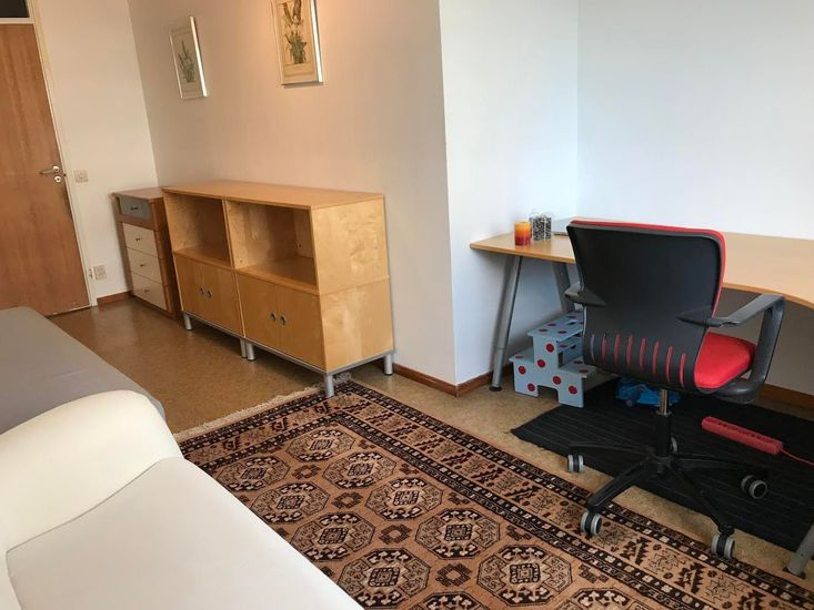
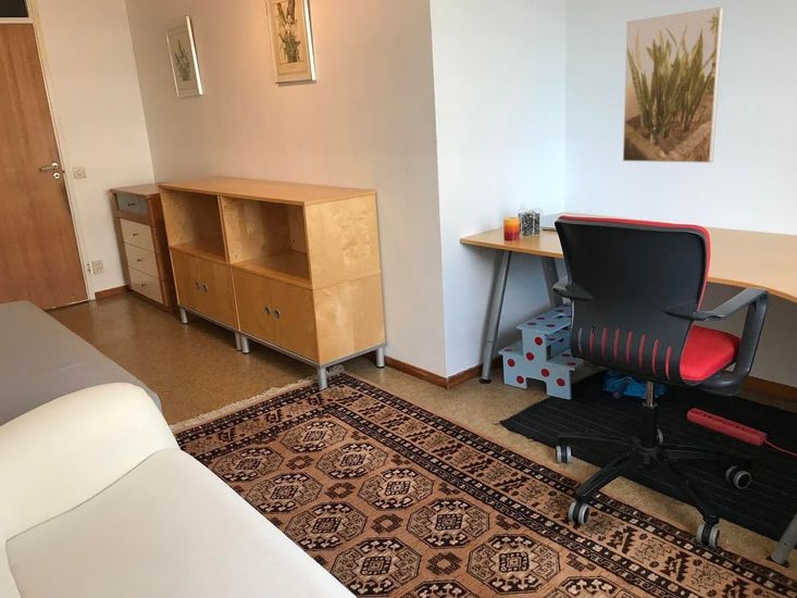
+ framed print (669, 90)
